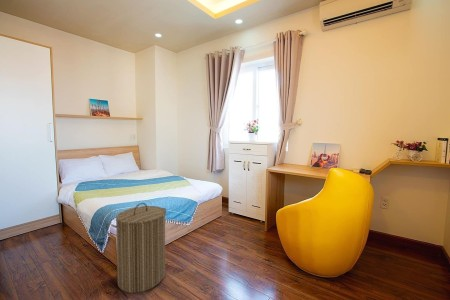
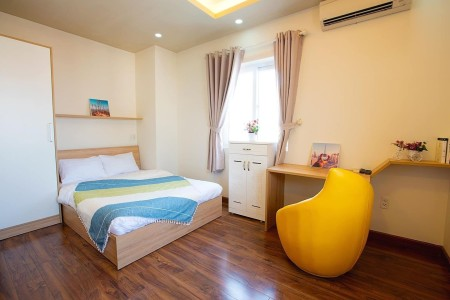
- laundry hamper (142, 240)
